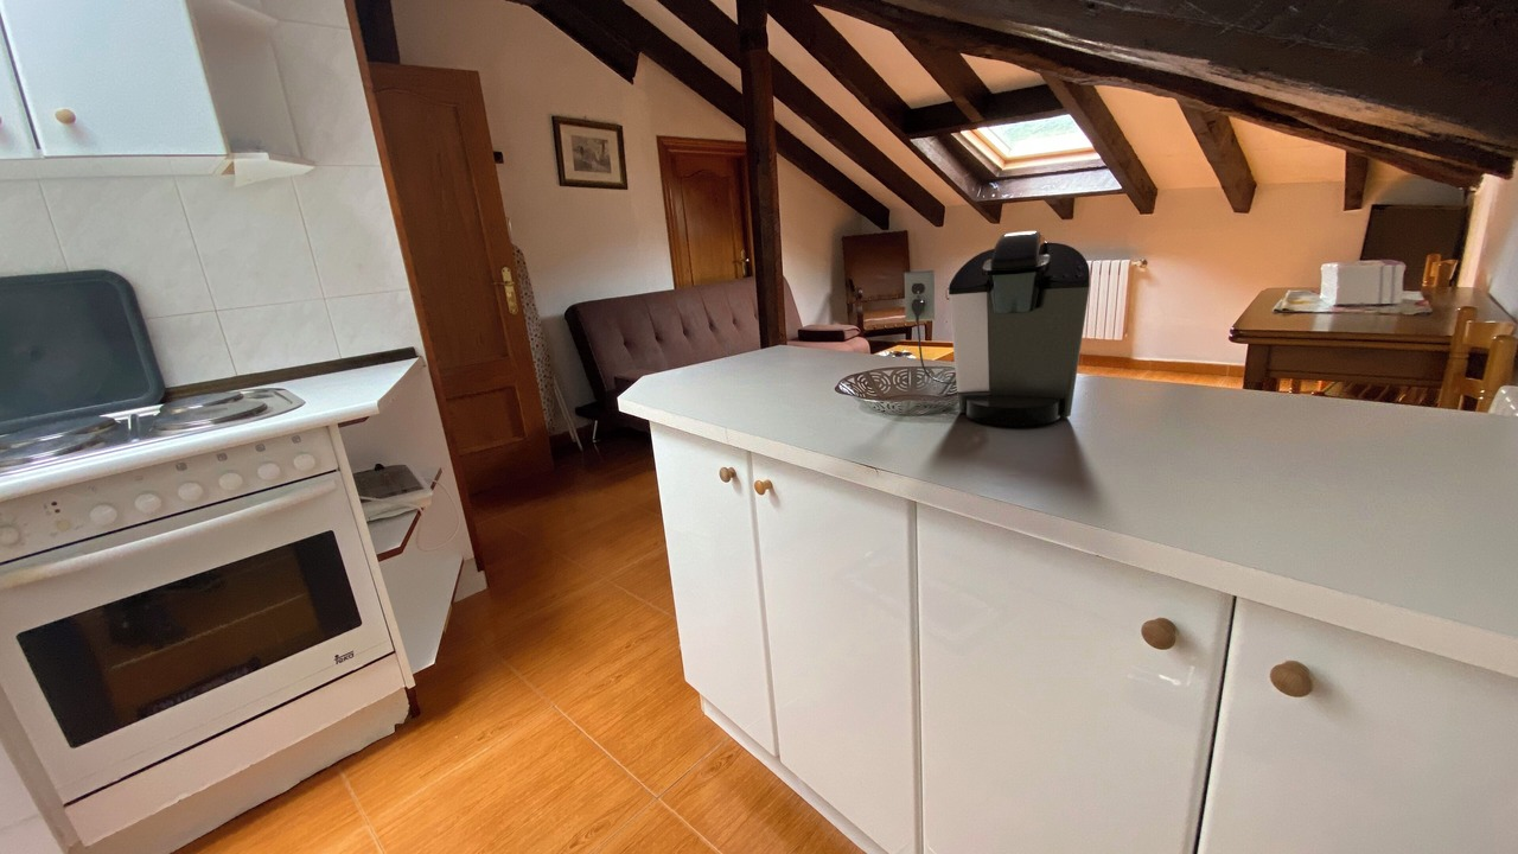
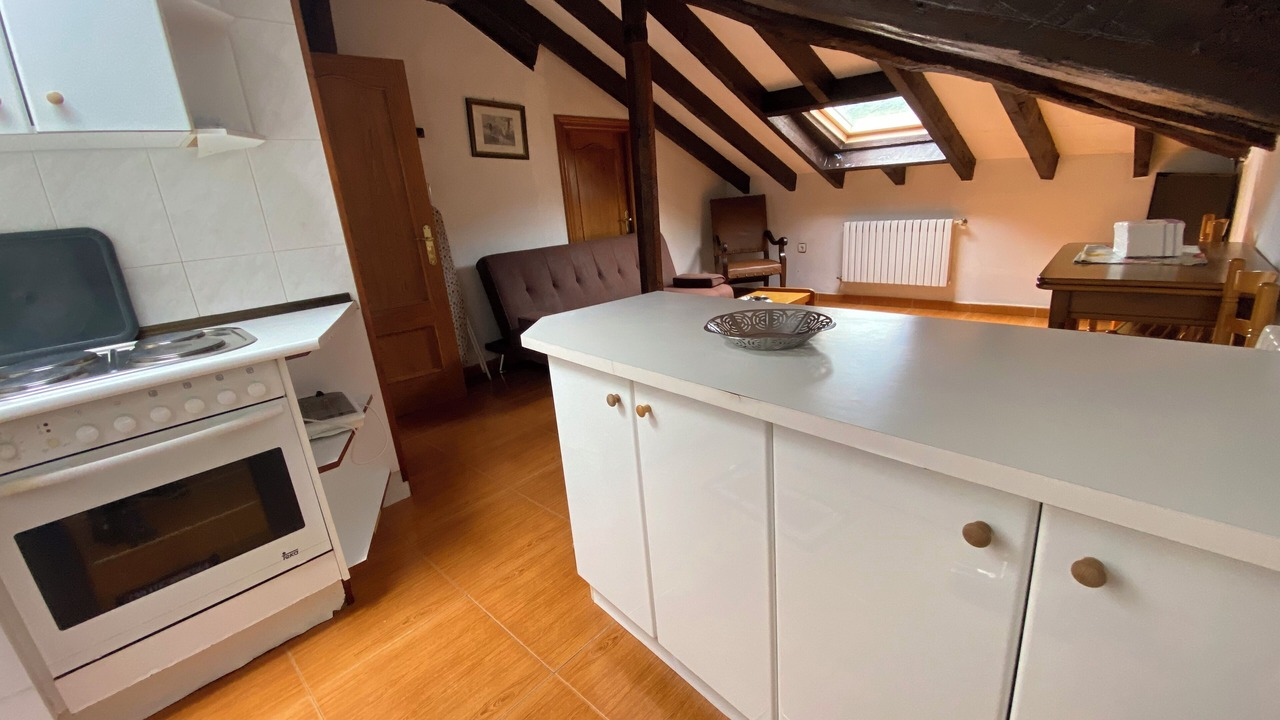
- coffee maker (981, 324)
